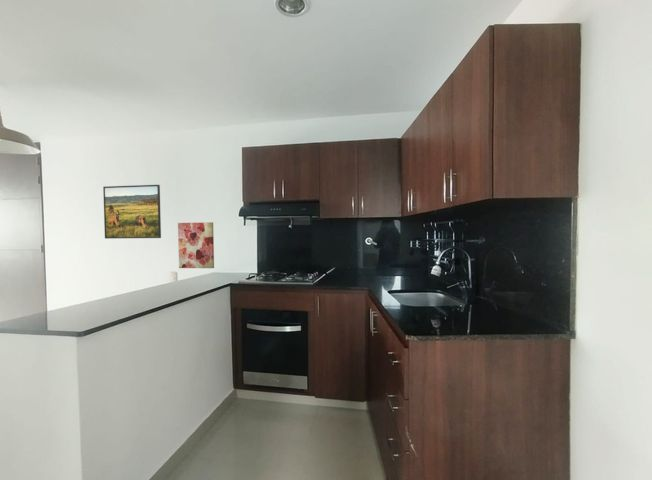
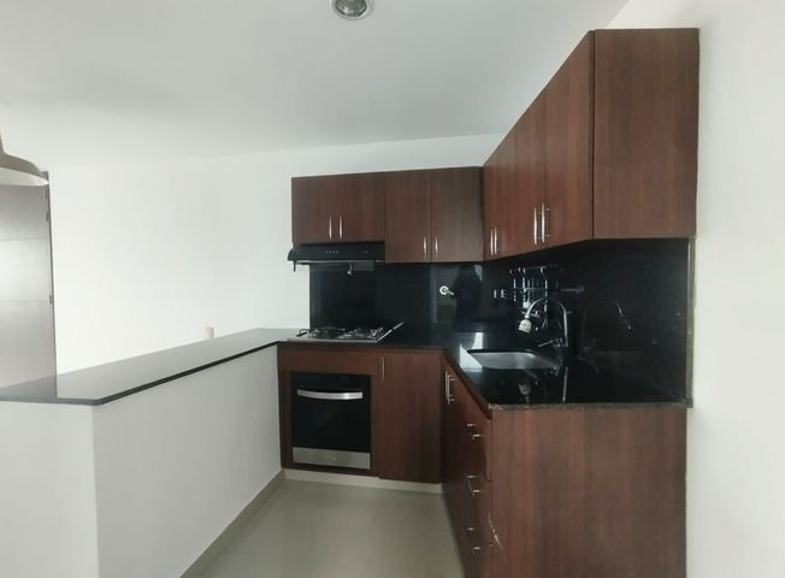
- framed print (131, 212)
- wall art (196, 245)
